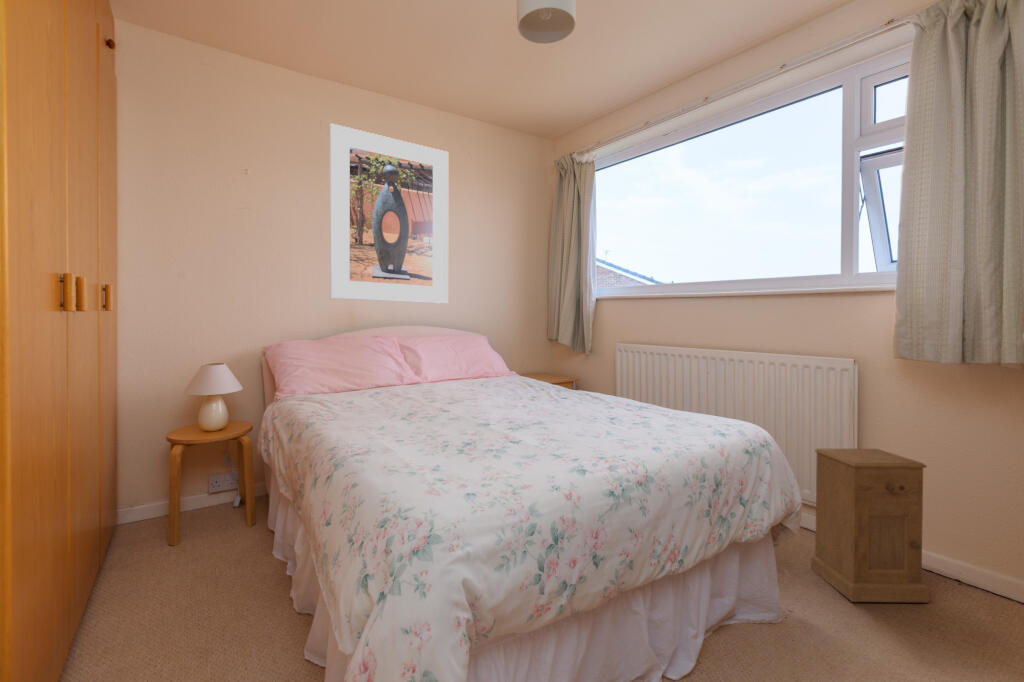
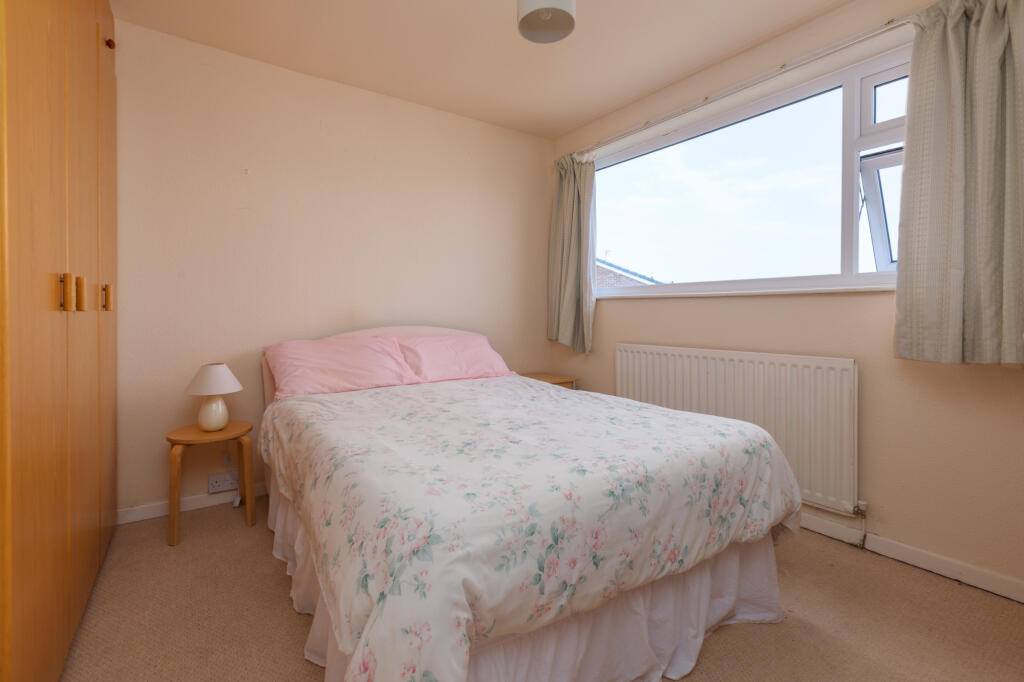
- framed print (393, 220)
- nightstand (867, 520)
